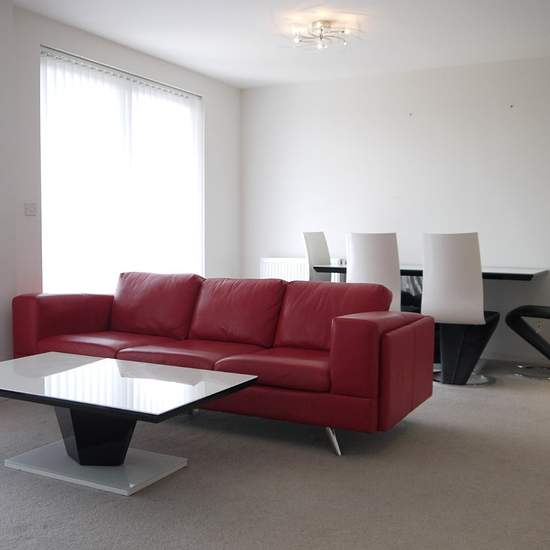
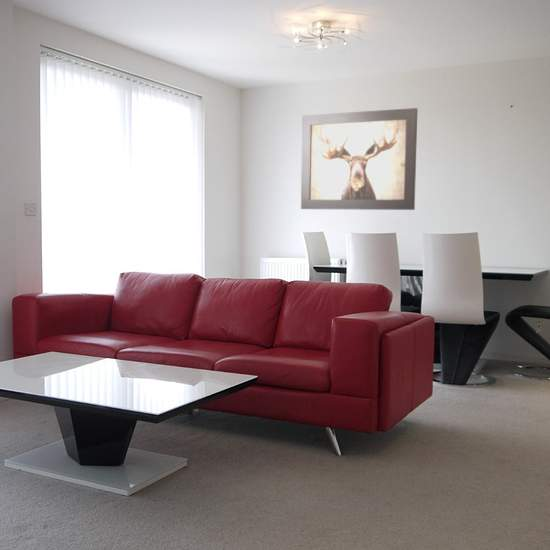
+ wall art (356, 161)
